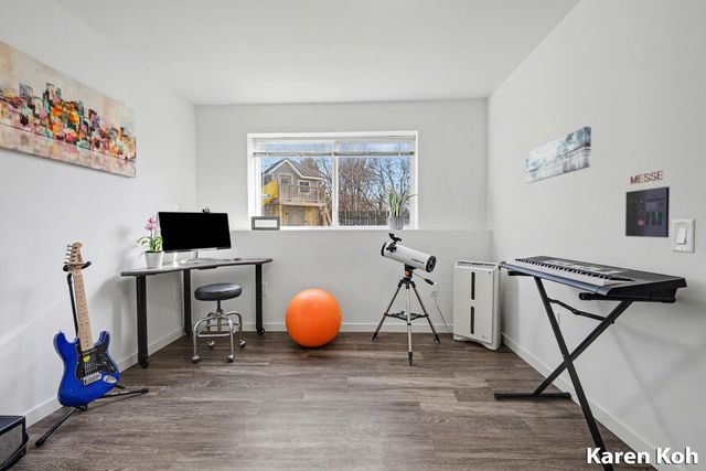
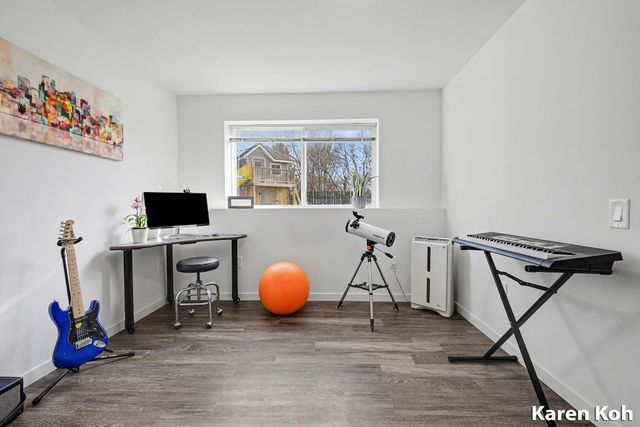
- wall art (553, 159)
- album cover (645, 205)
